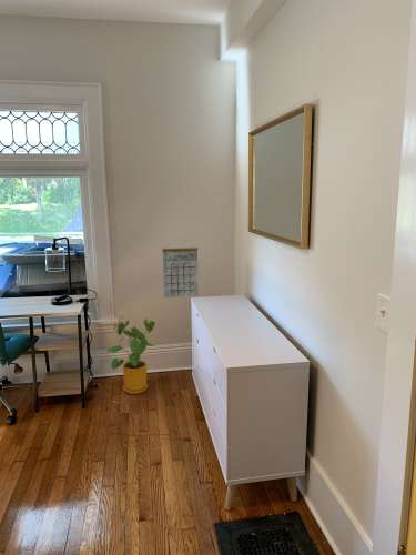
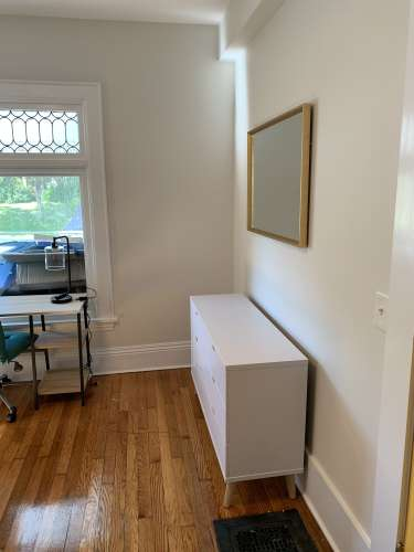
- calendar (180, 266)
- house plant (132, 357)
